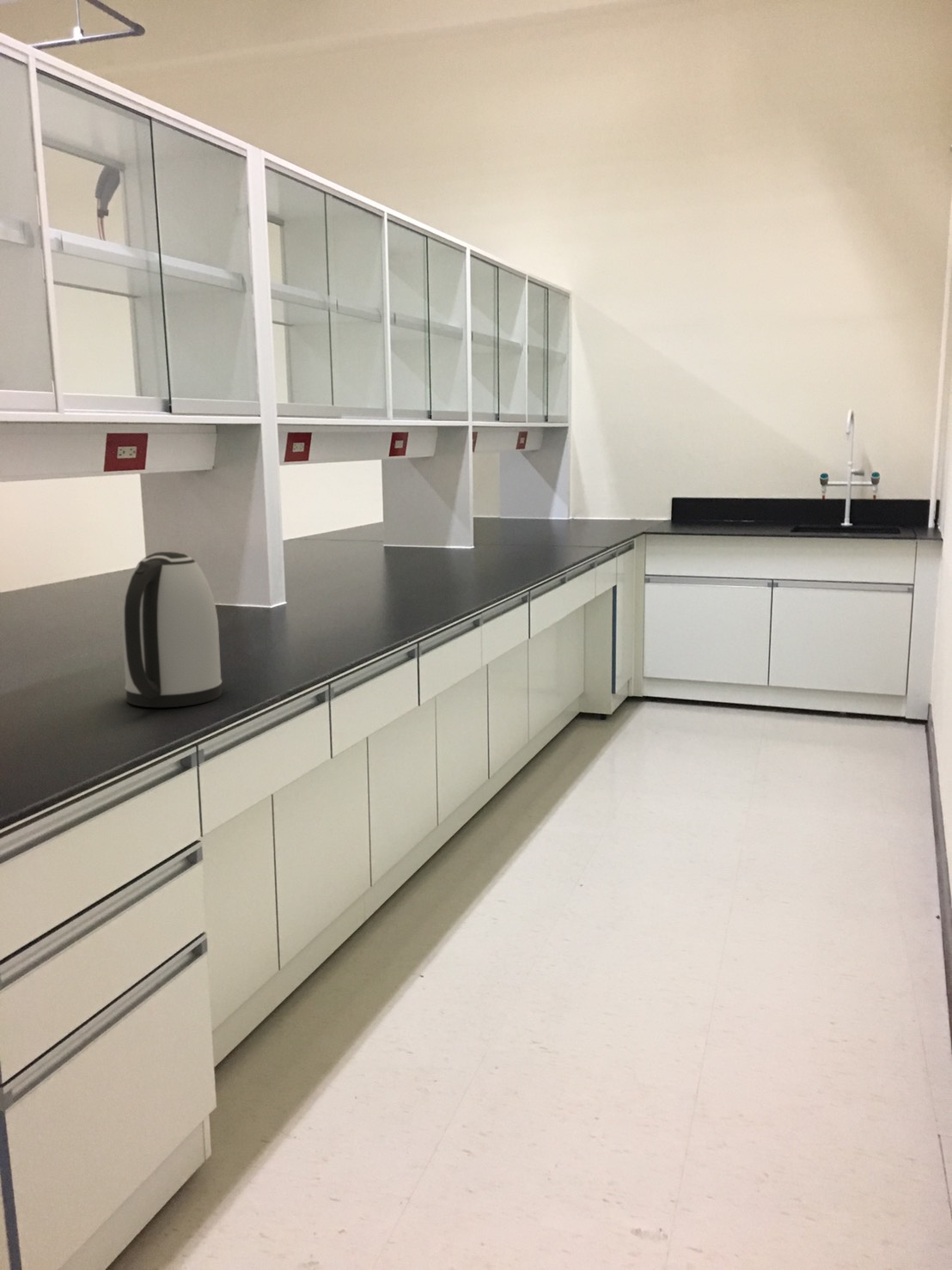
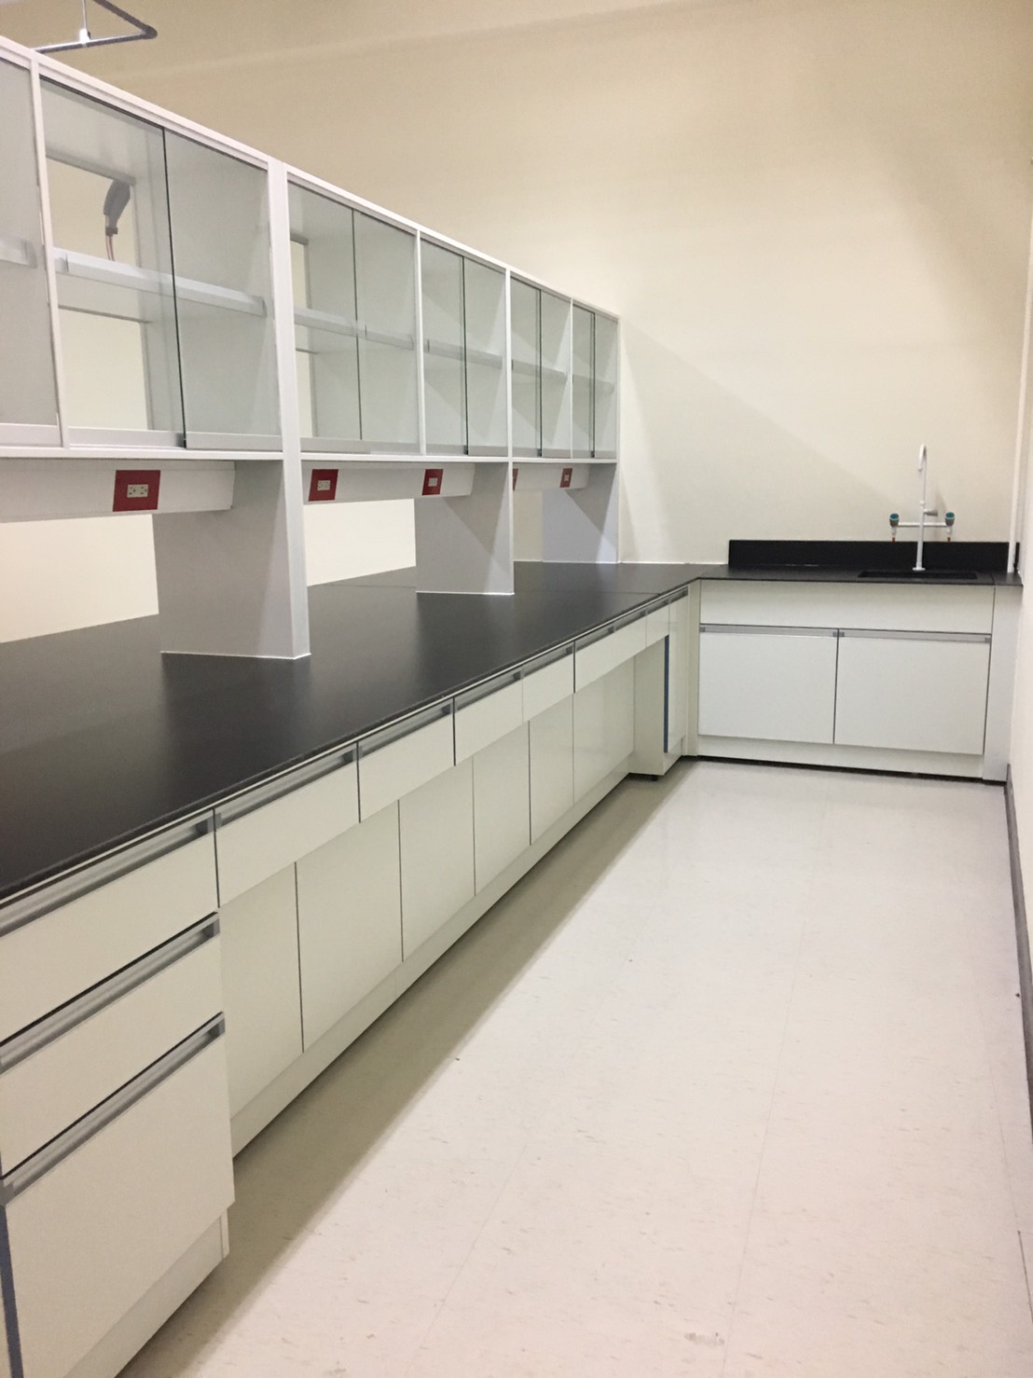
- kettle (162, 628)
